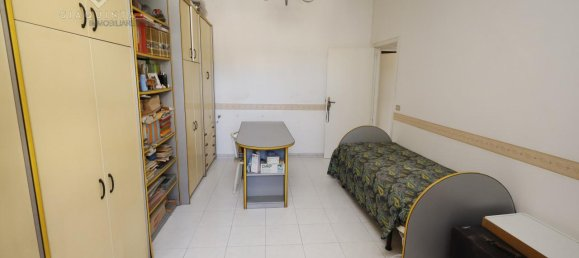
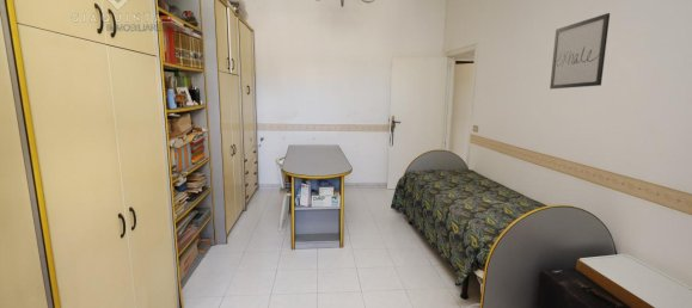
+ wall art (576, 55)
